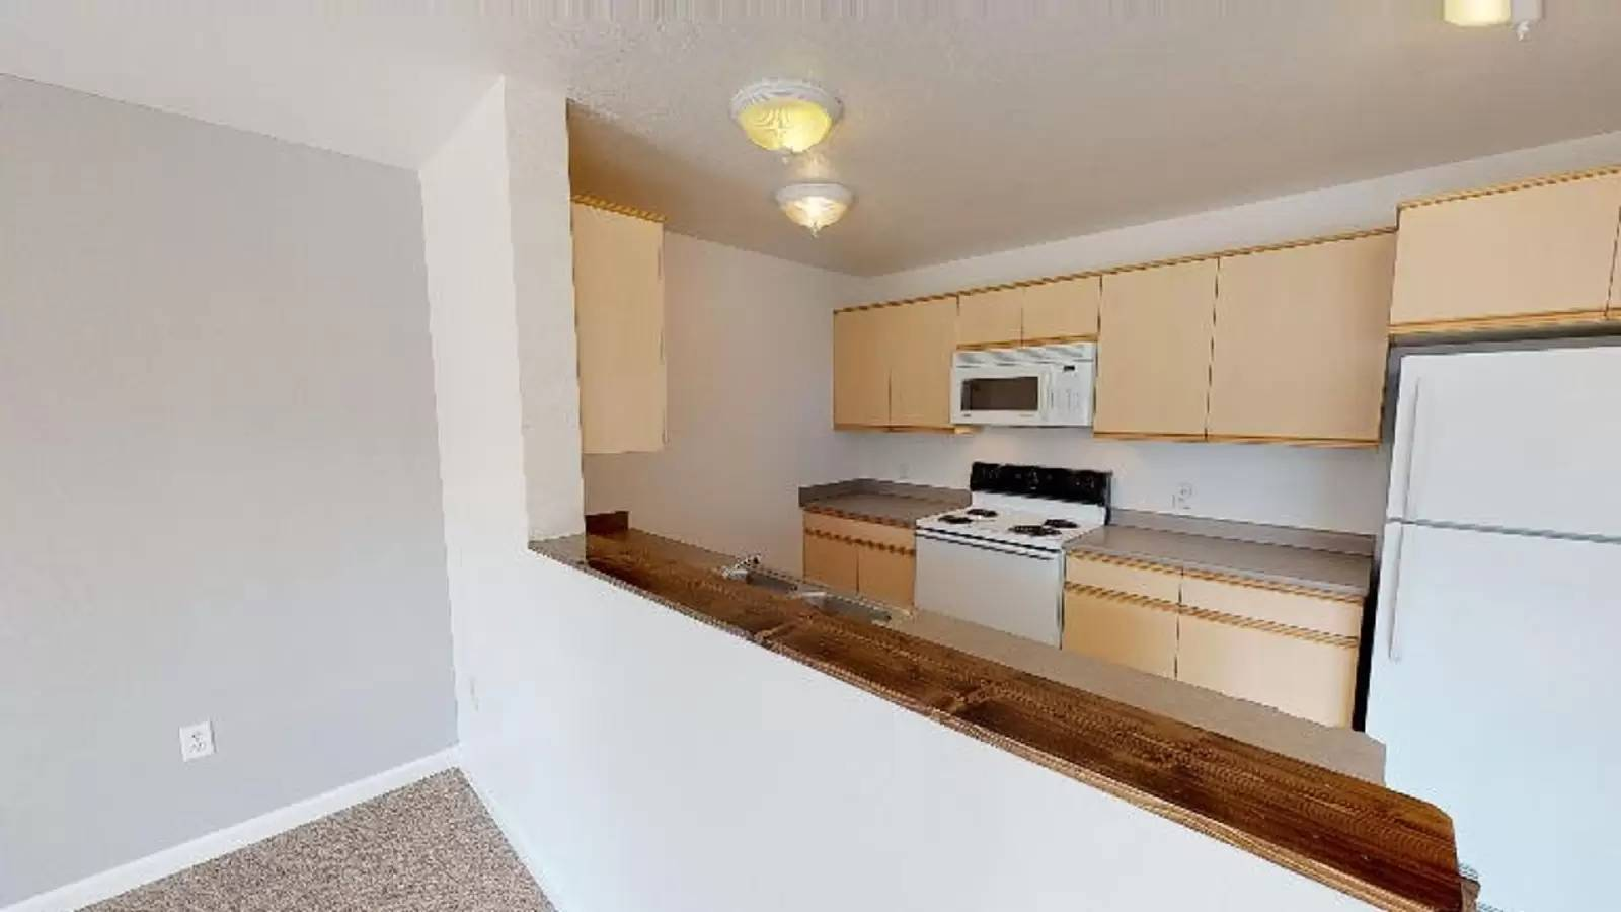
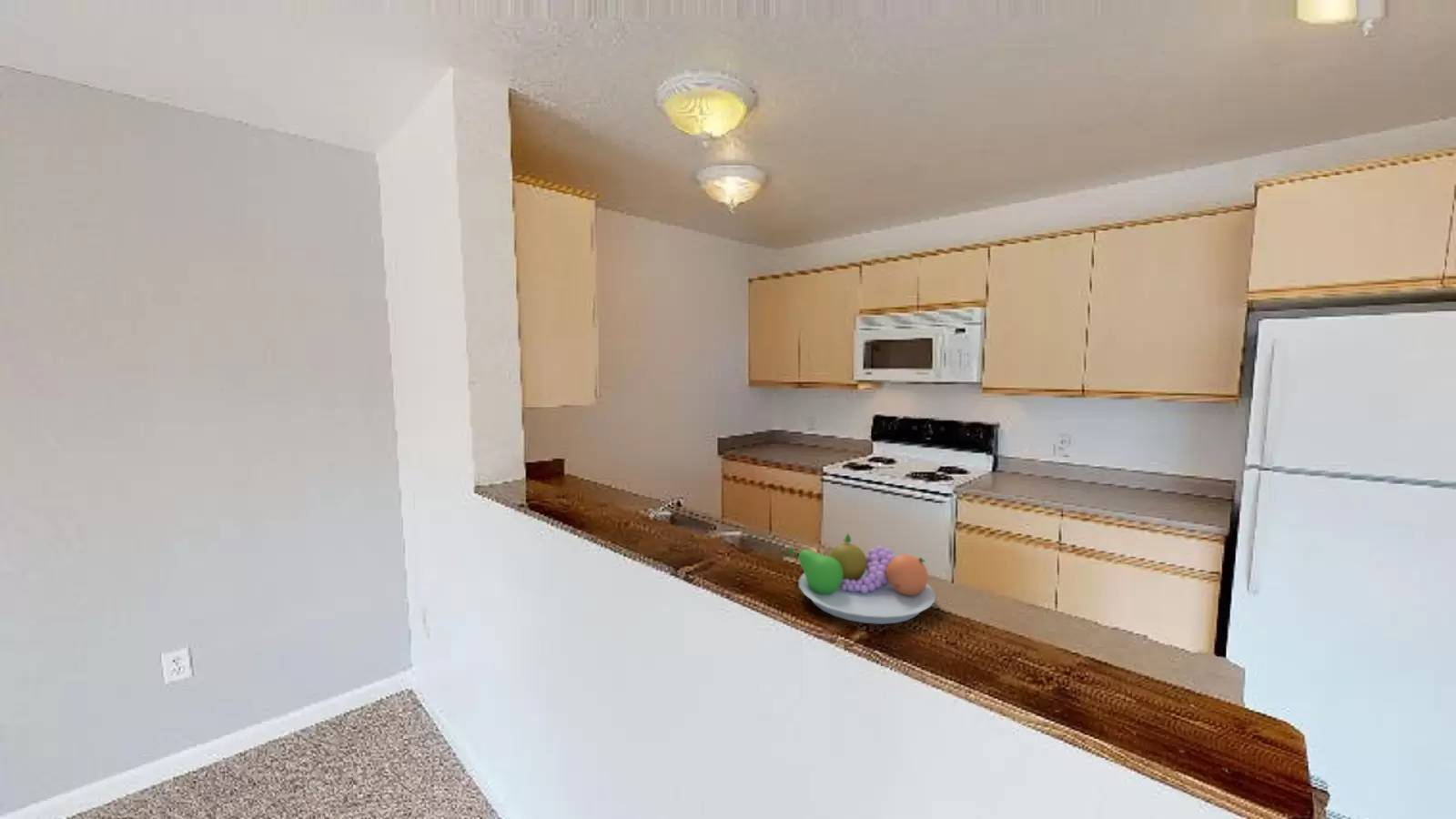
+ fruit bowl (860, 572)
